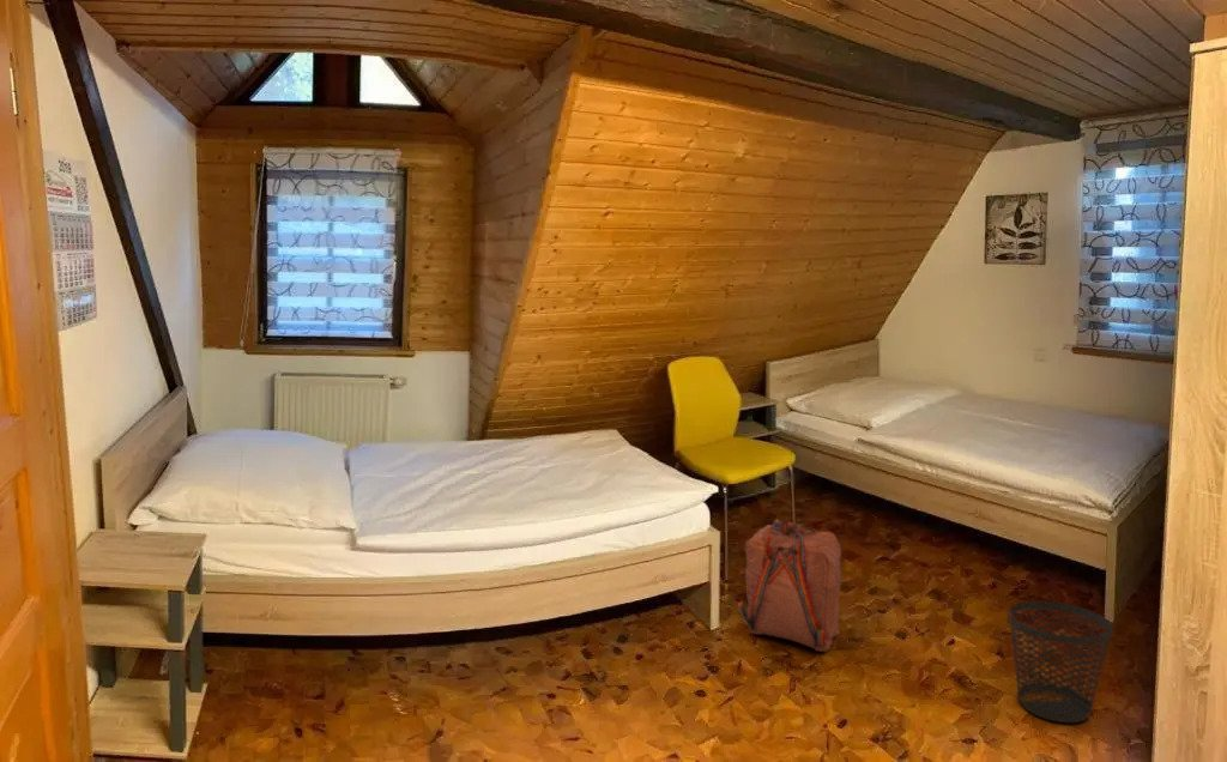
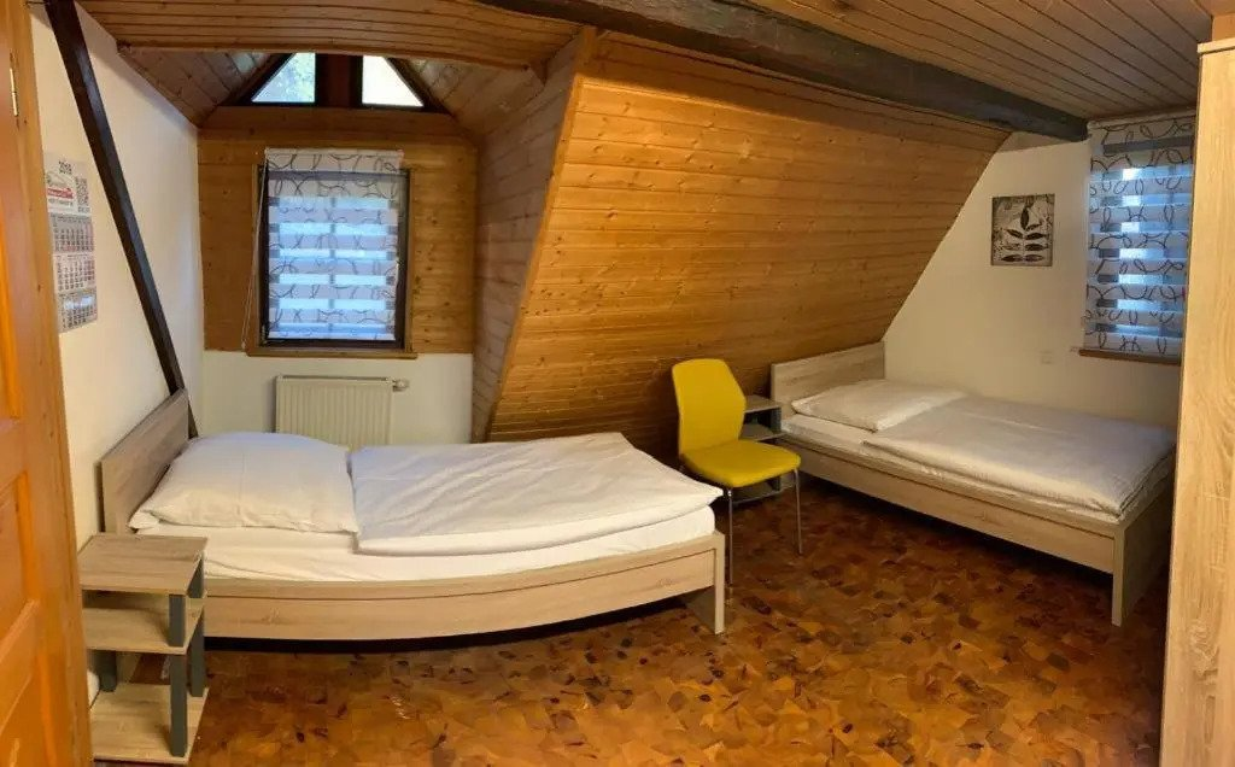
- wastebasket (1056, 663)
- backpack (792, 582)
